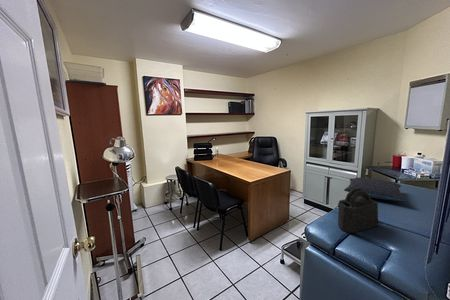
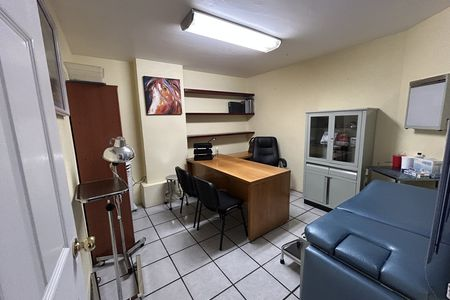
- handbag (357, 207)
- pillow (372, 187)
